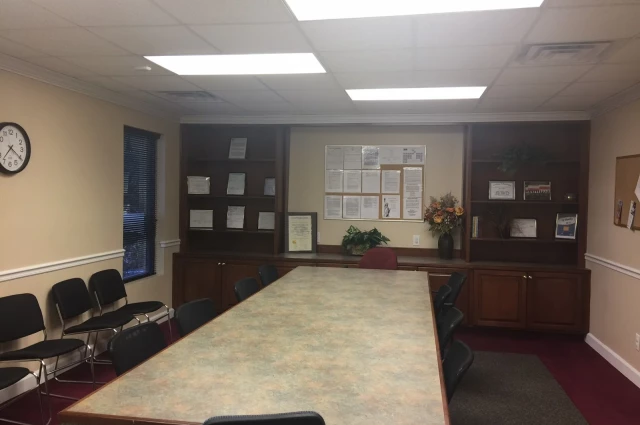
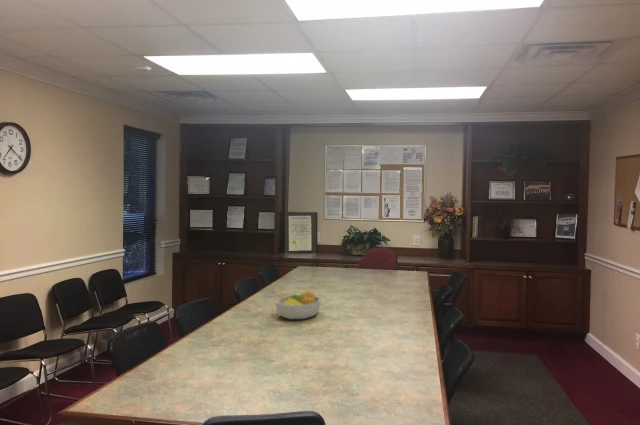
+ fruit bowl (298, 304)
